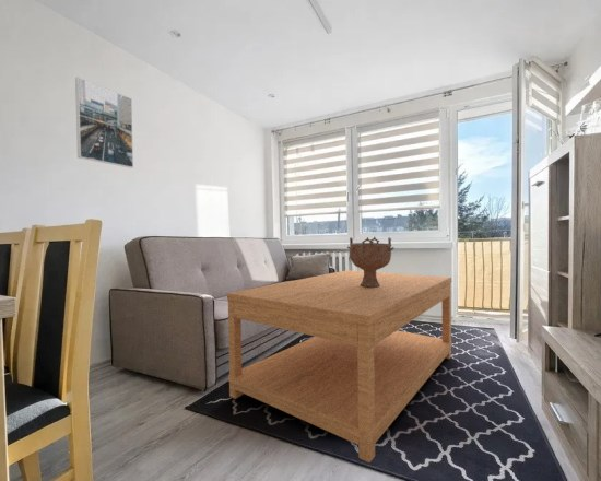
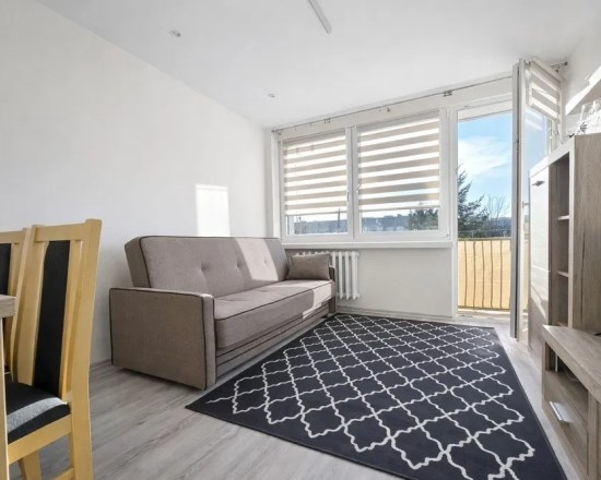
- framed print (106, 126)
- decorative bowl (369, 260)
- coffee table (354, 329)
